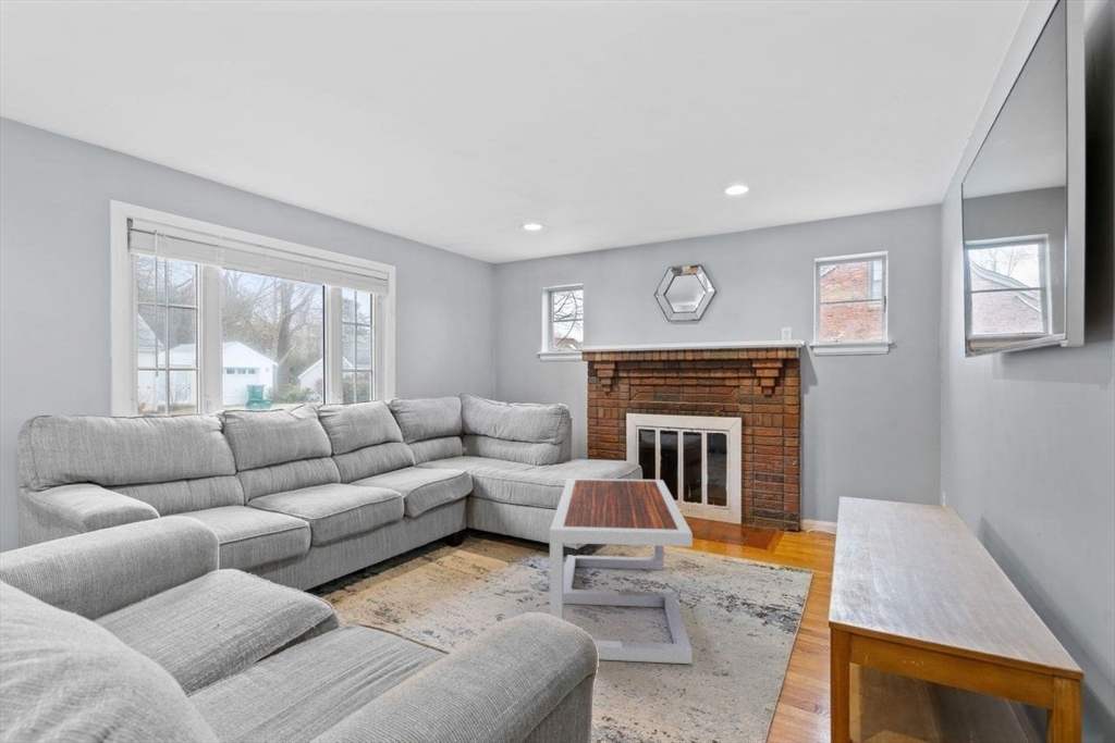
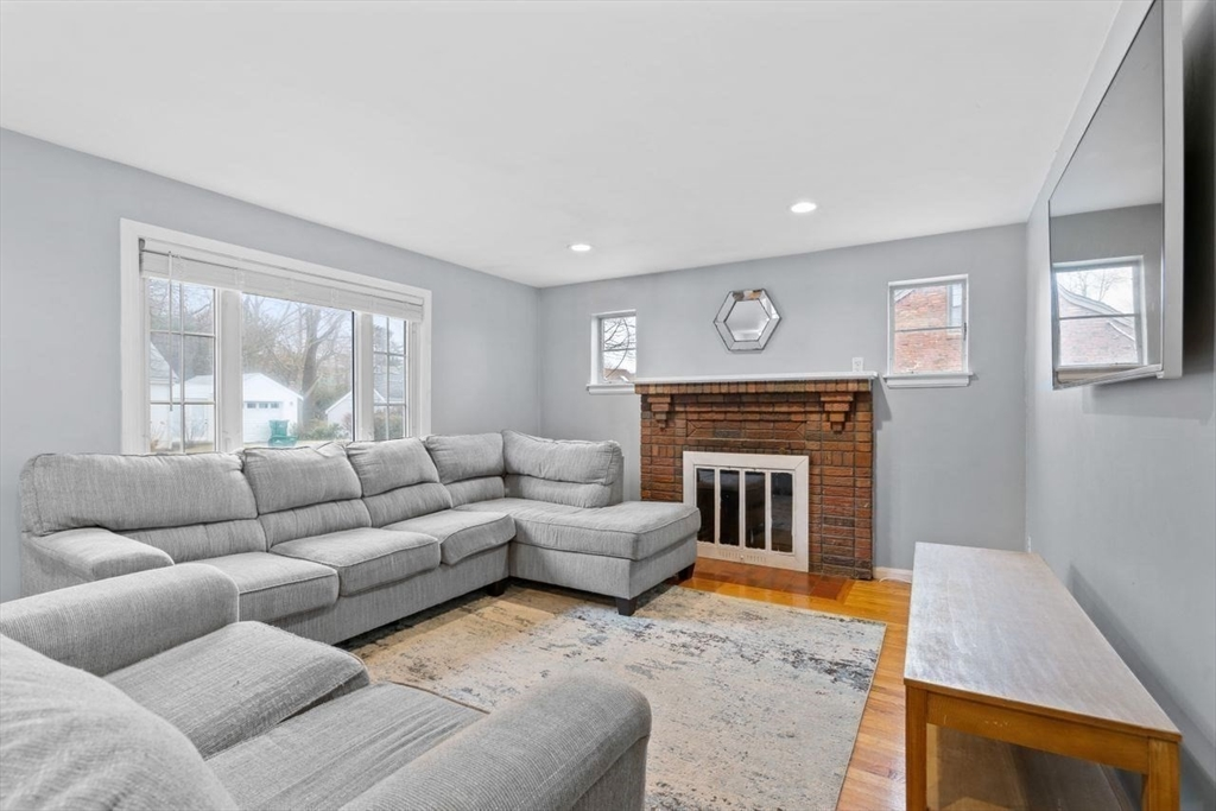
- coffee table (616, 557)
